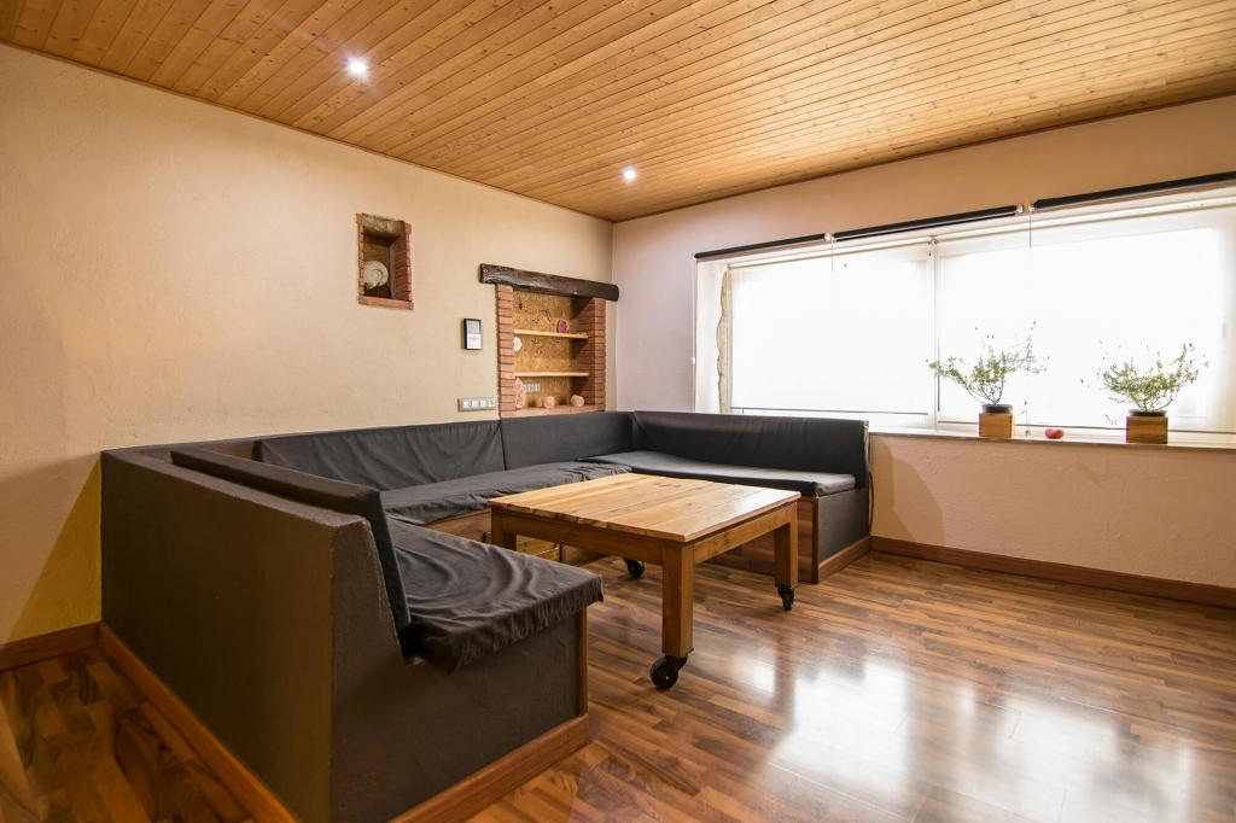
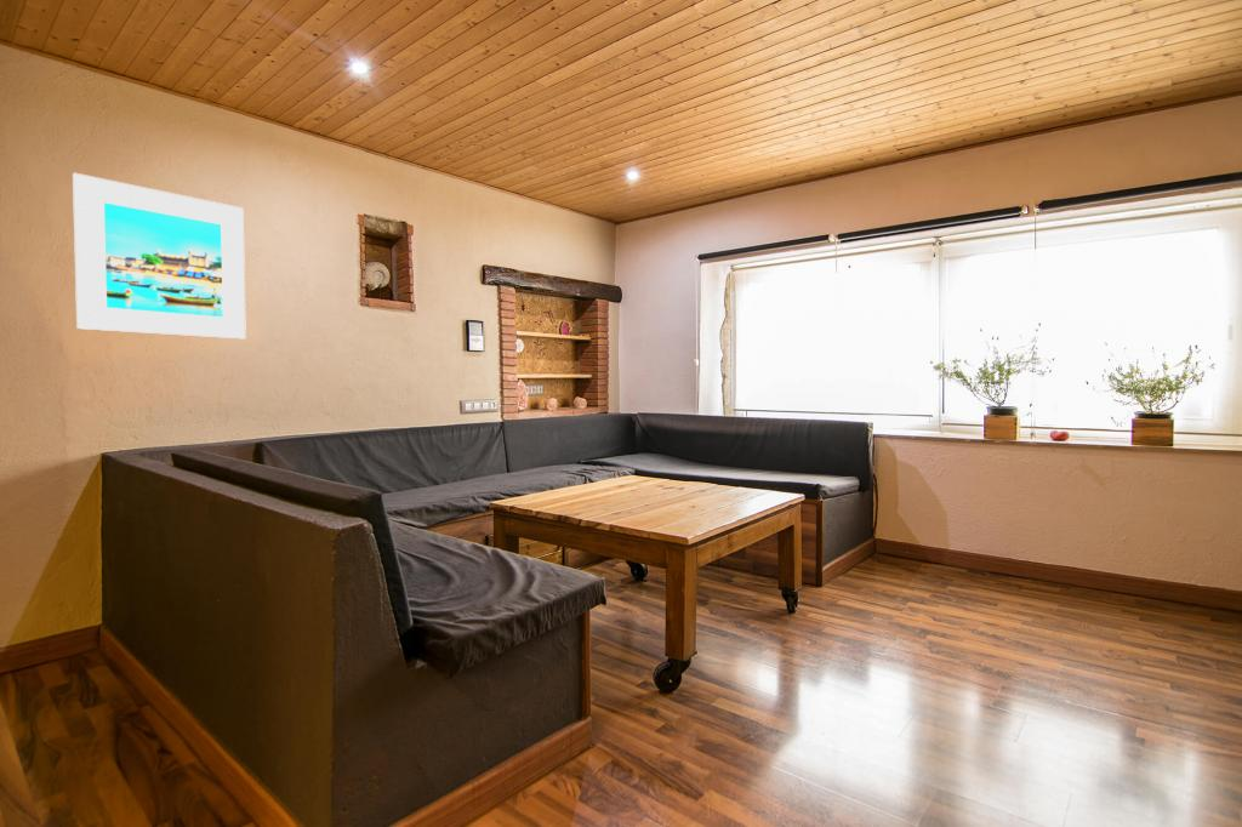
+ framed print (166, 263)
